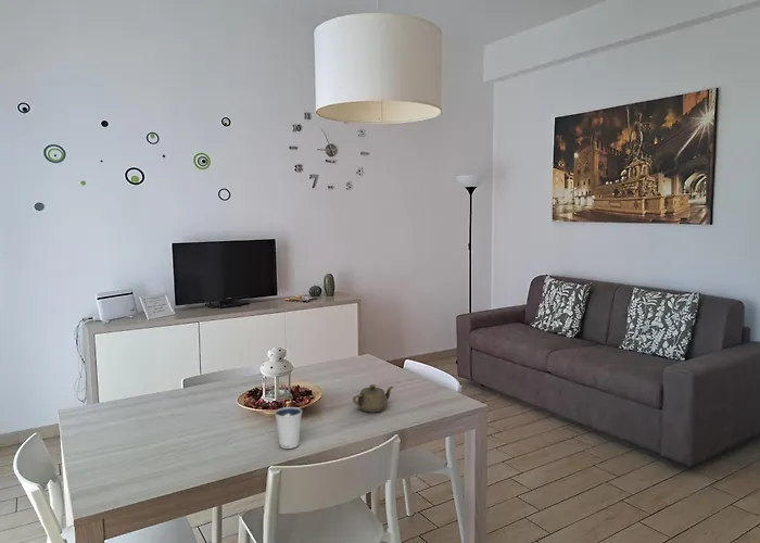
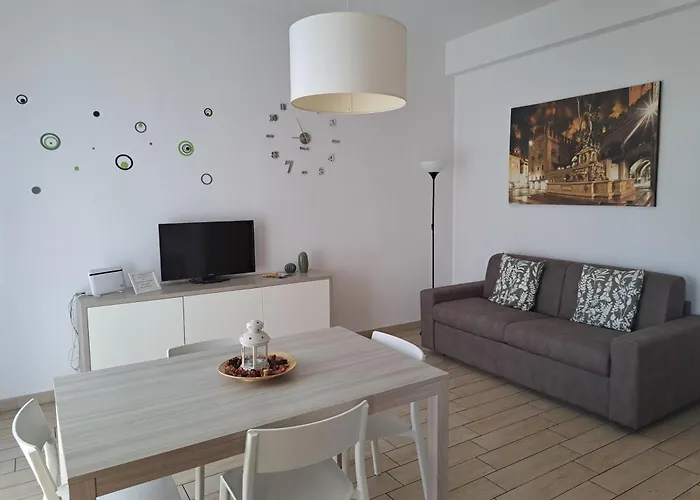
- dixie cup (289, 428)
- teapot (373, 396)
